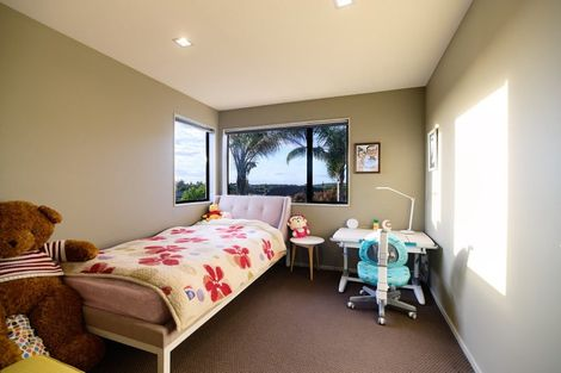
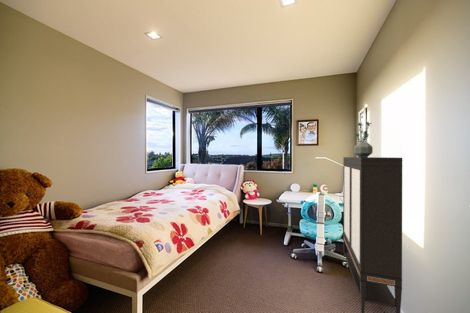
+ potted plant (363, 139)
+ storage cabinet (365, 222)
